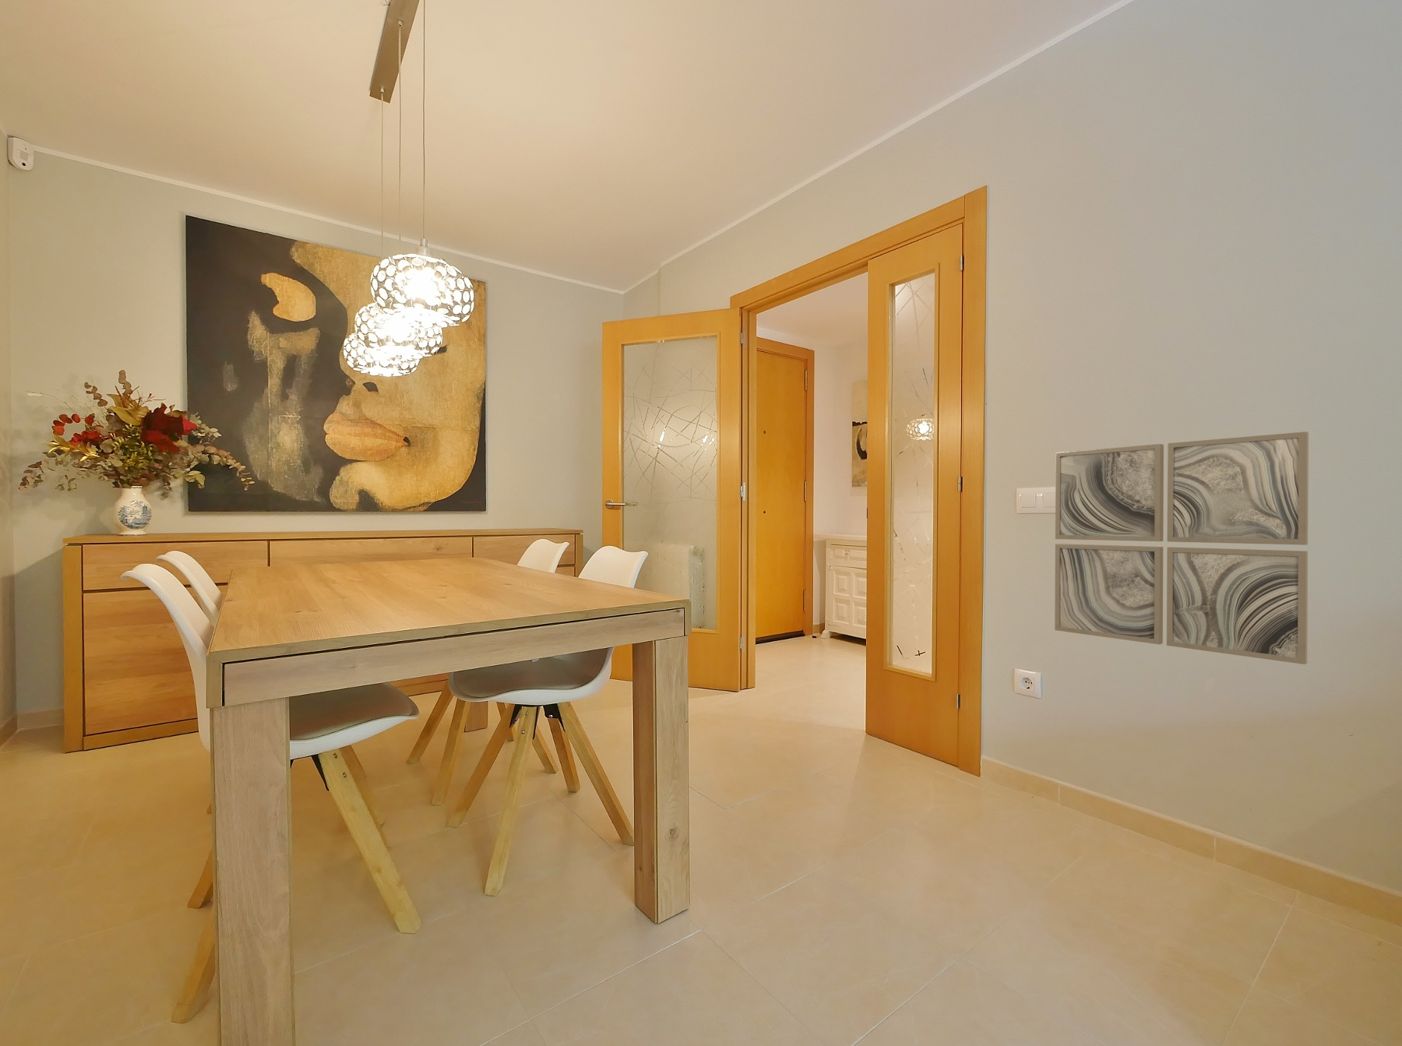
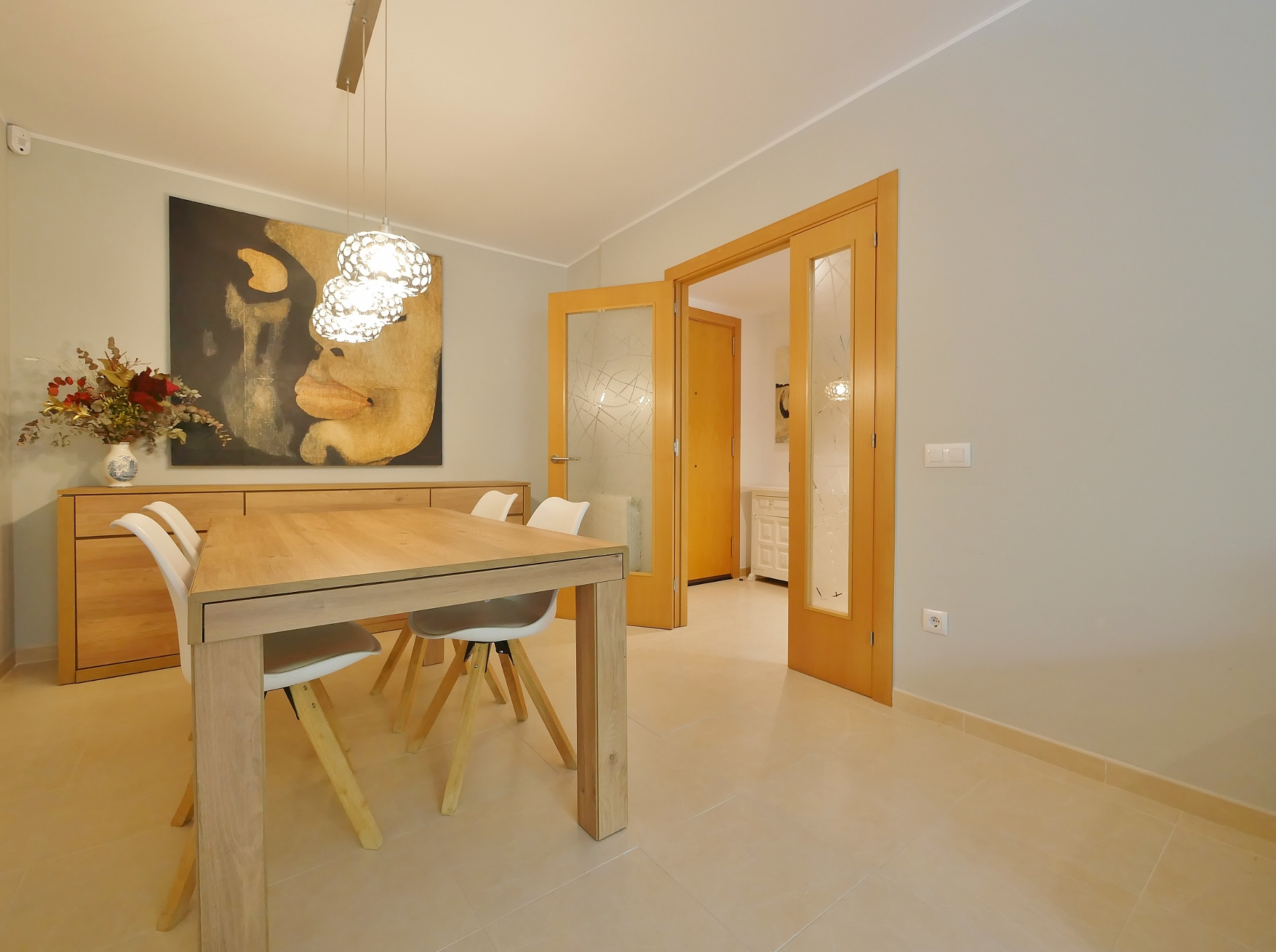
- wall art (1162, 547)
